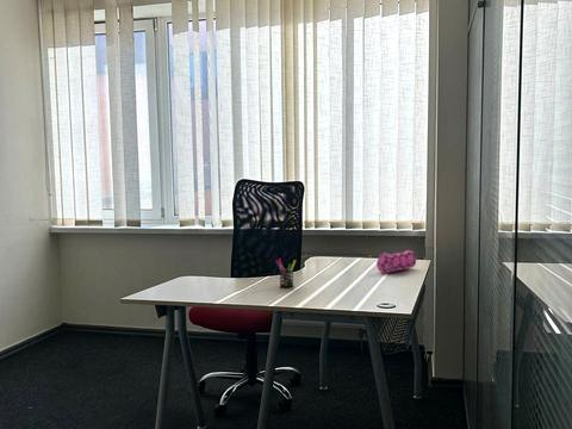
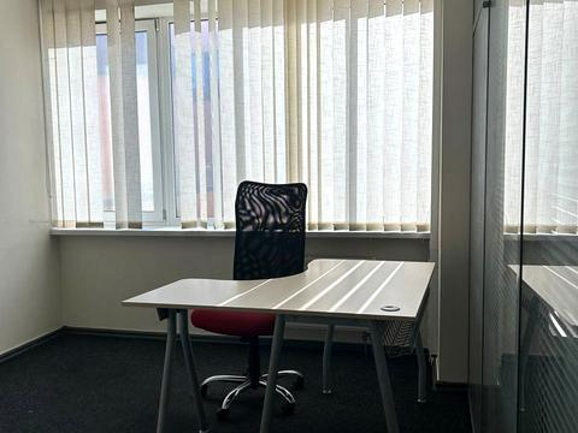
- pen holder (286, 272)
- pencil case (397, 260)
